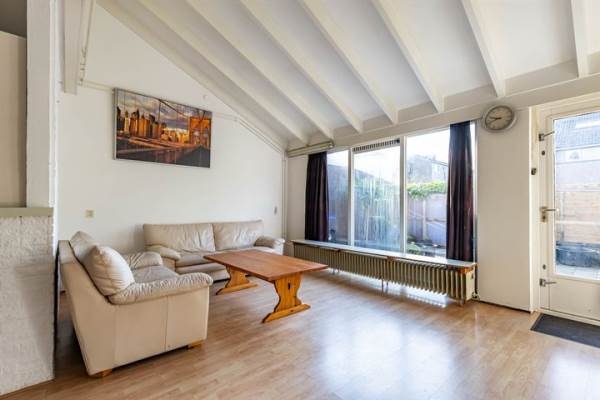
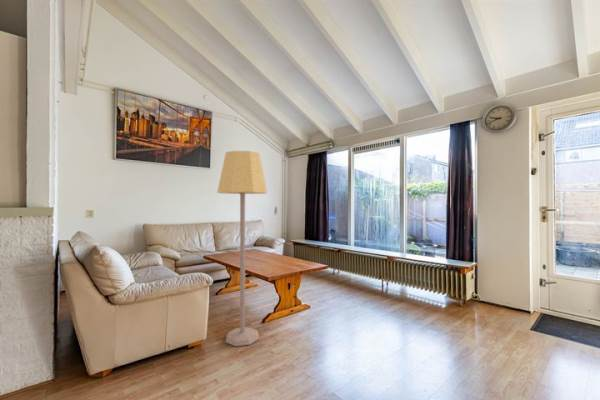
+ lamp (242, 245)
